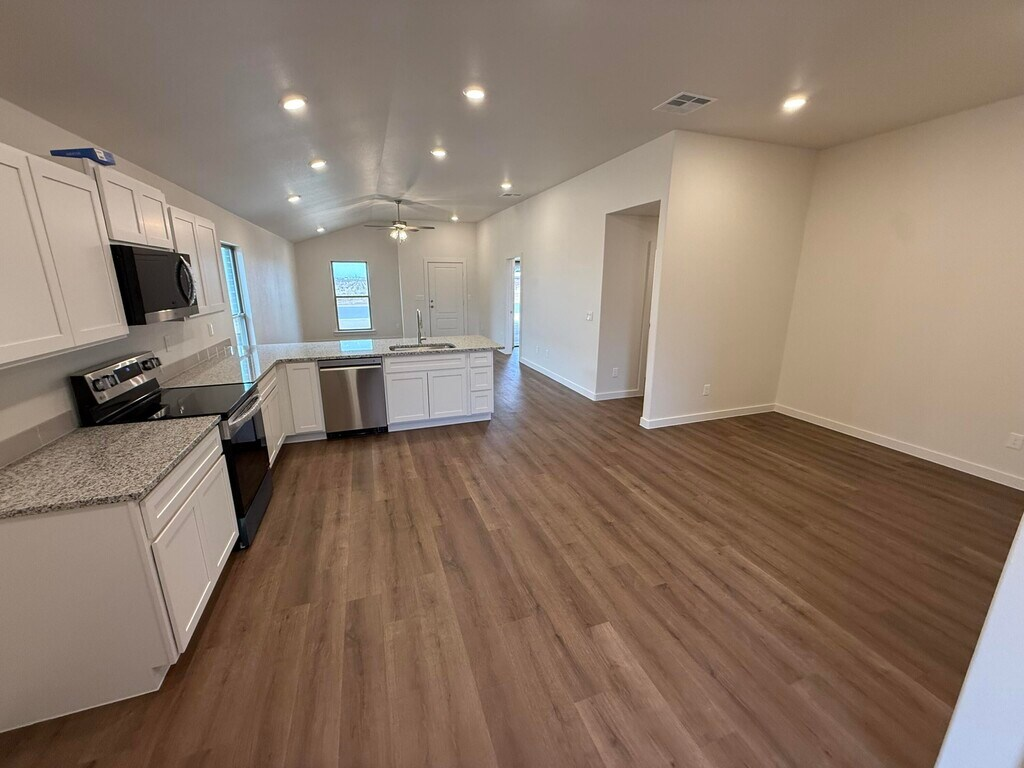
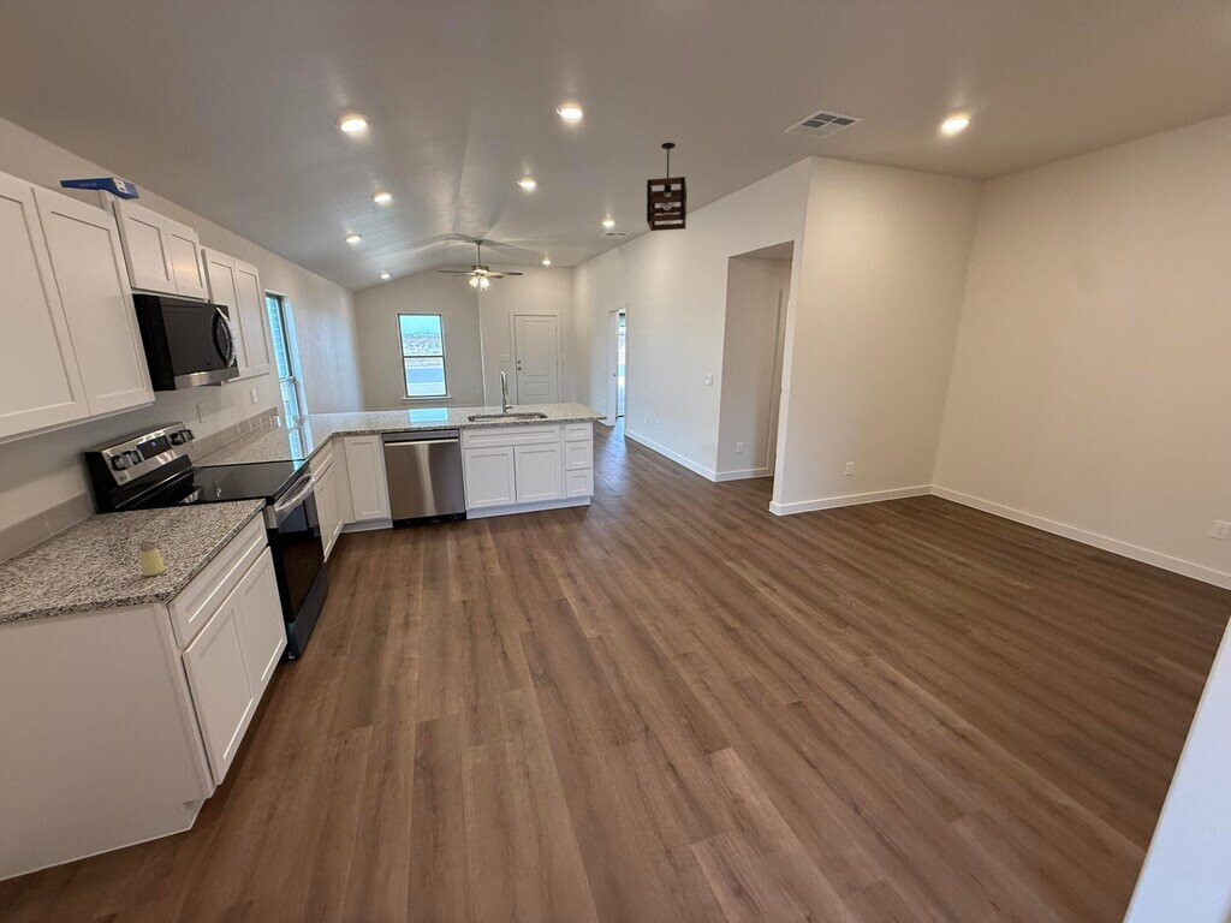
+ pendant light (667, 185)
+ saltshaker (150, 558)
